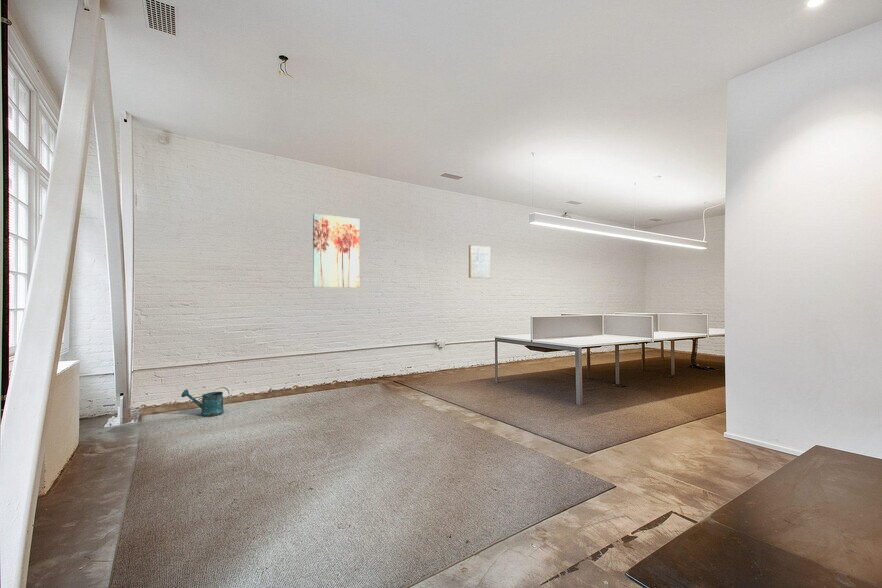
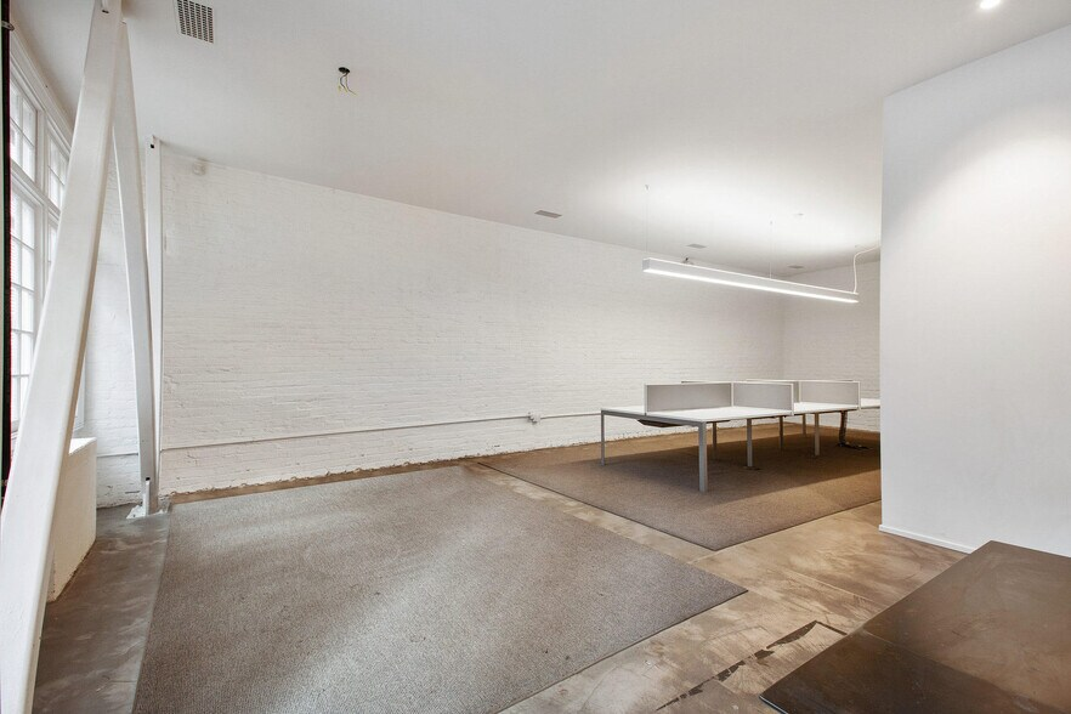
- wall art (479, 262)
- wall art (336, 251)
- watering can (205, 401)
